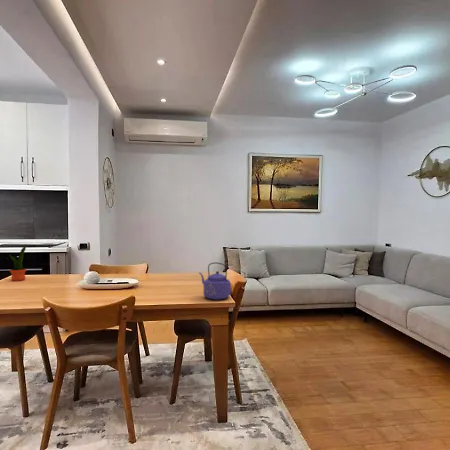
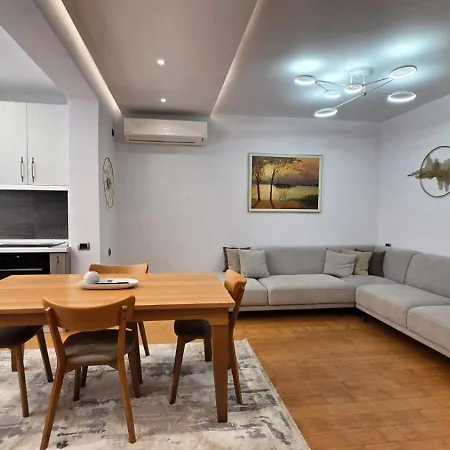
- potted plant (19, 262)
- kettle (213, 279)
